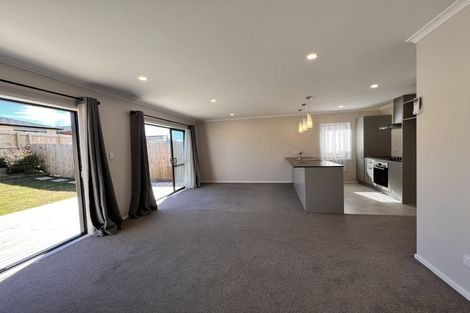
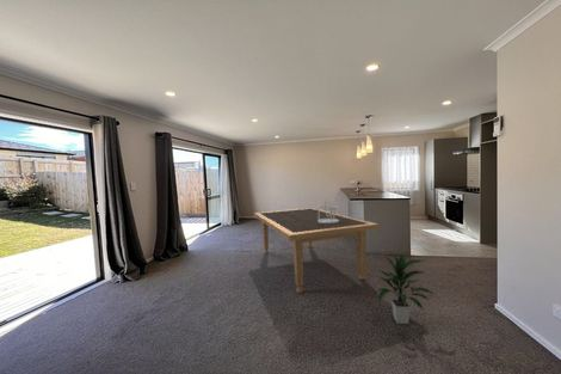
+ indoor plant (400, 286)
+ dining table (304, 240)
+ decorative globe (329, 208)
